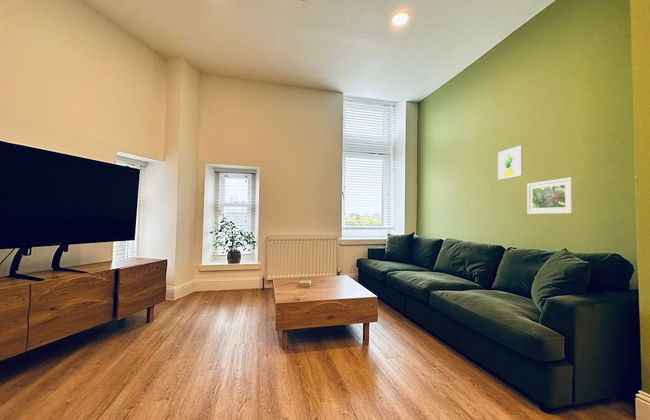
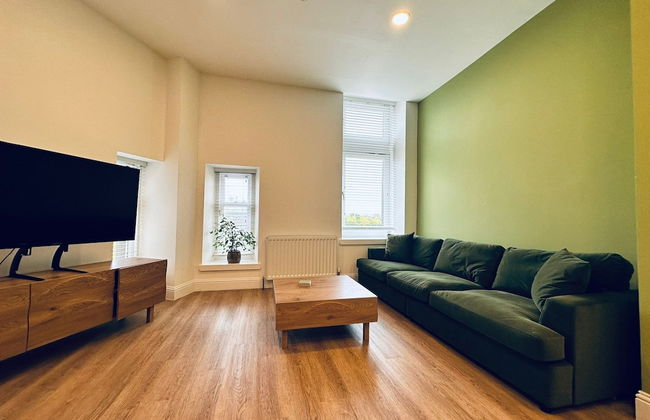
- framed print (548, 197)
- wall art (509, 163)
